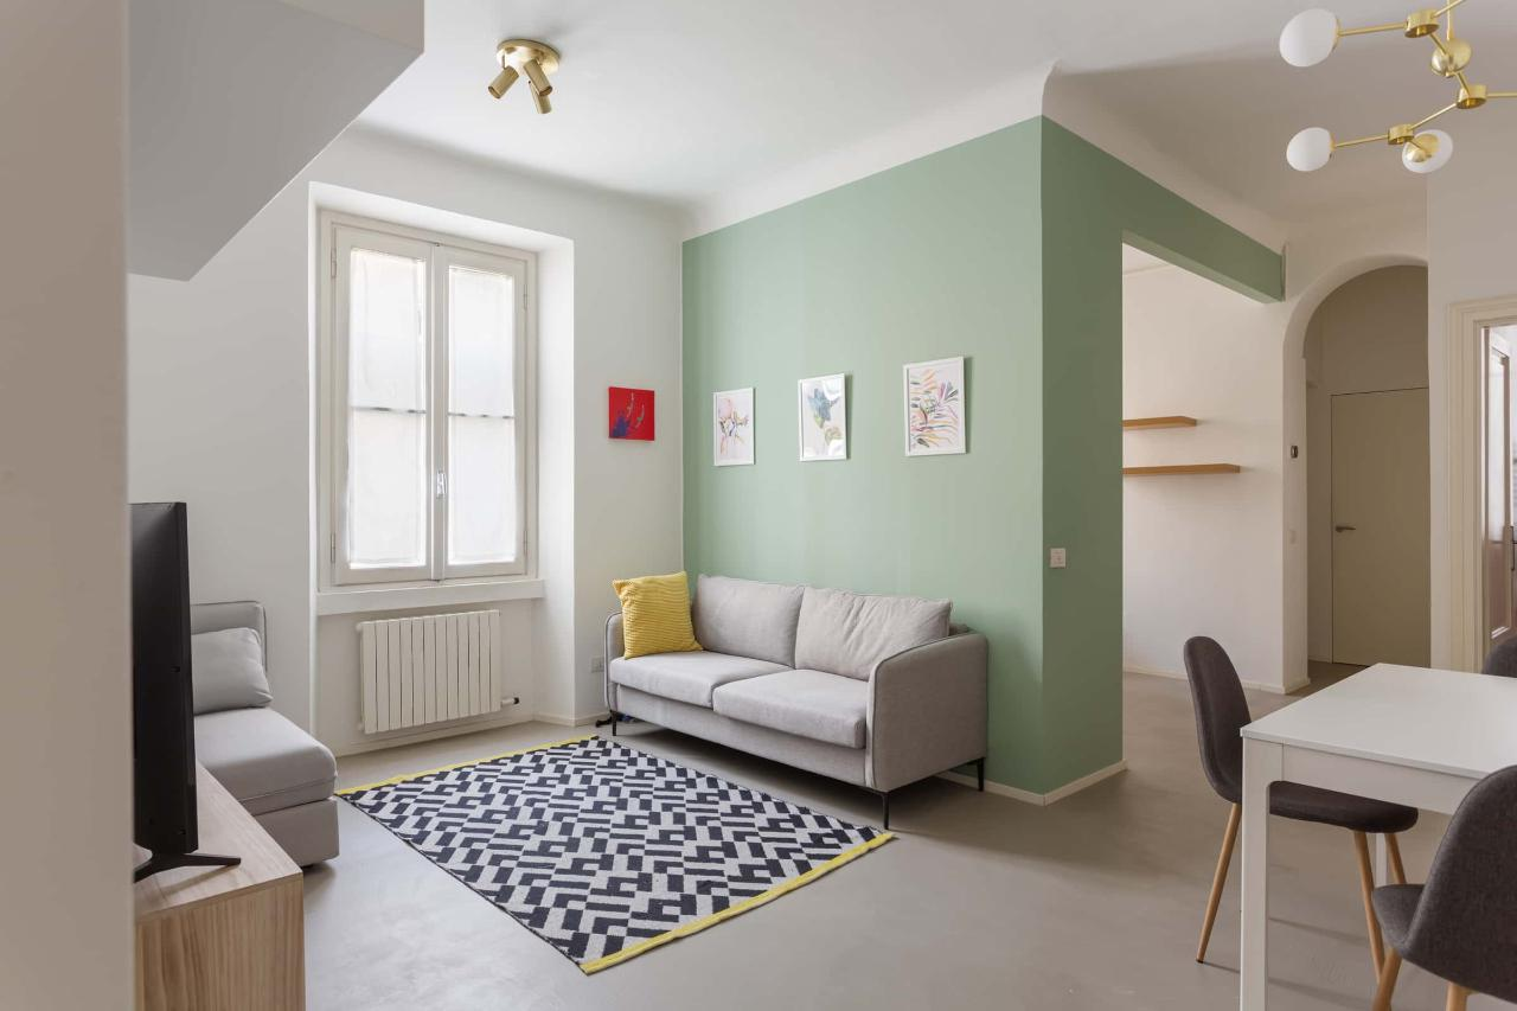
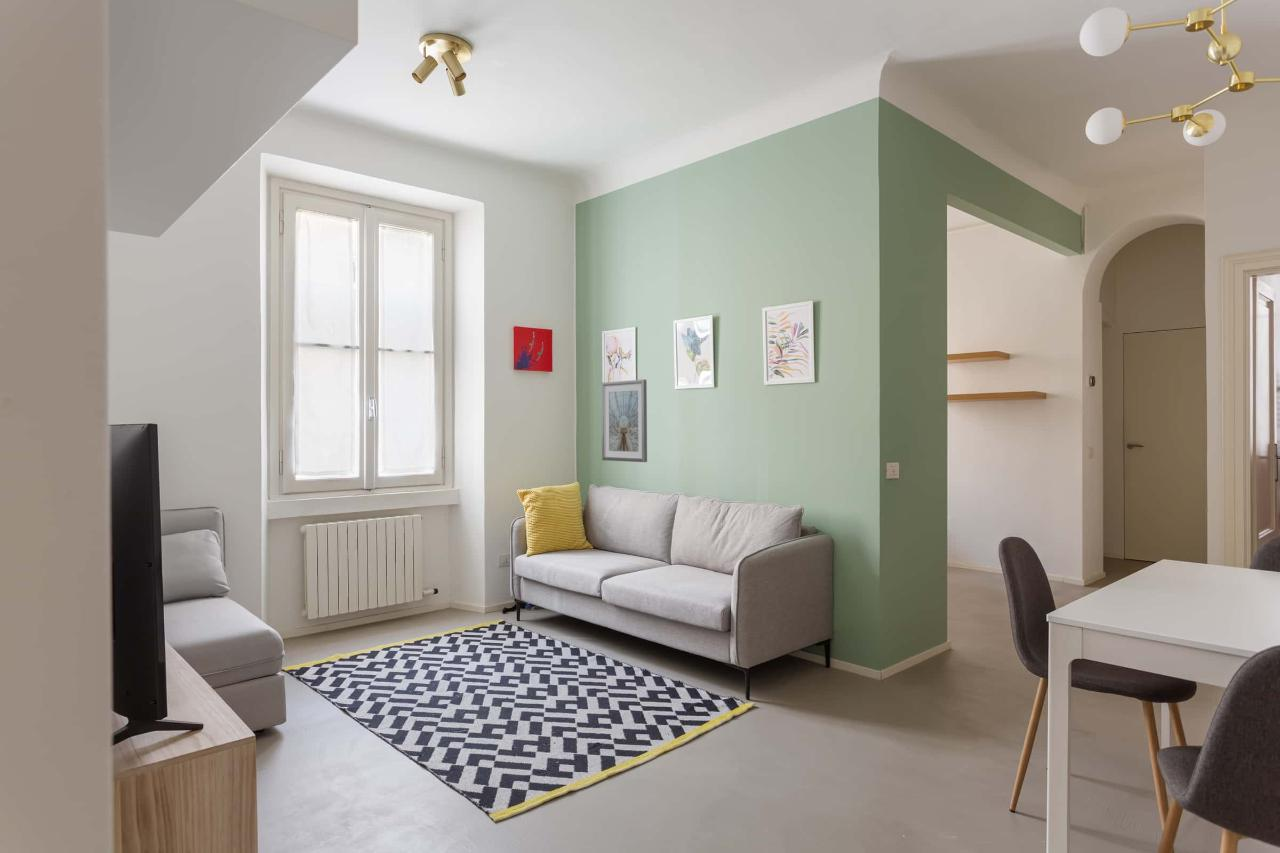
+ picture frame (623, 421)
